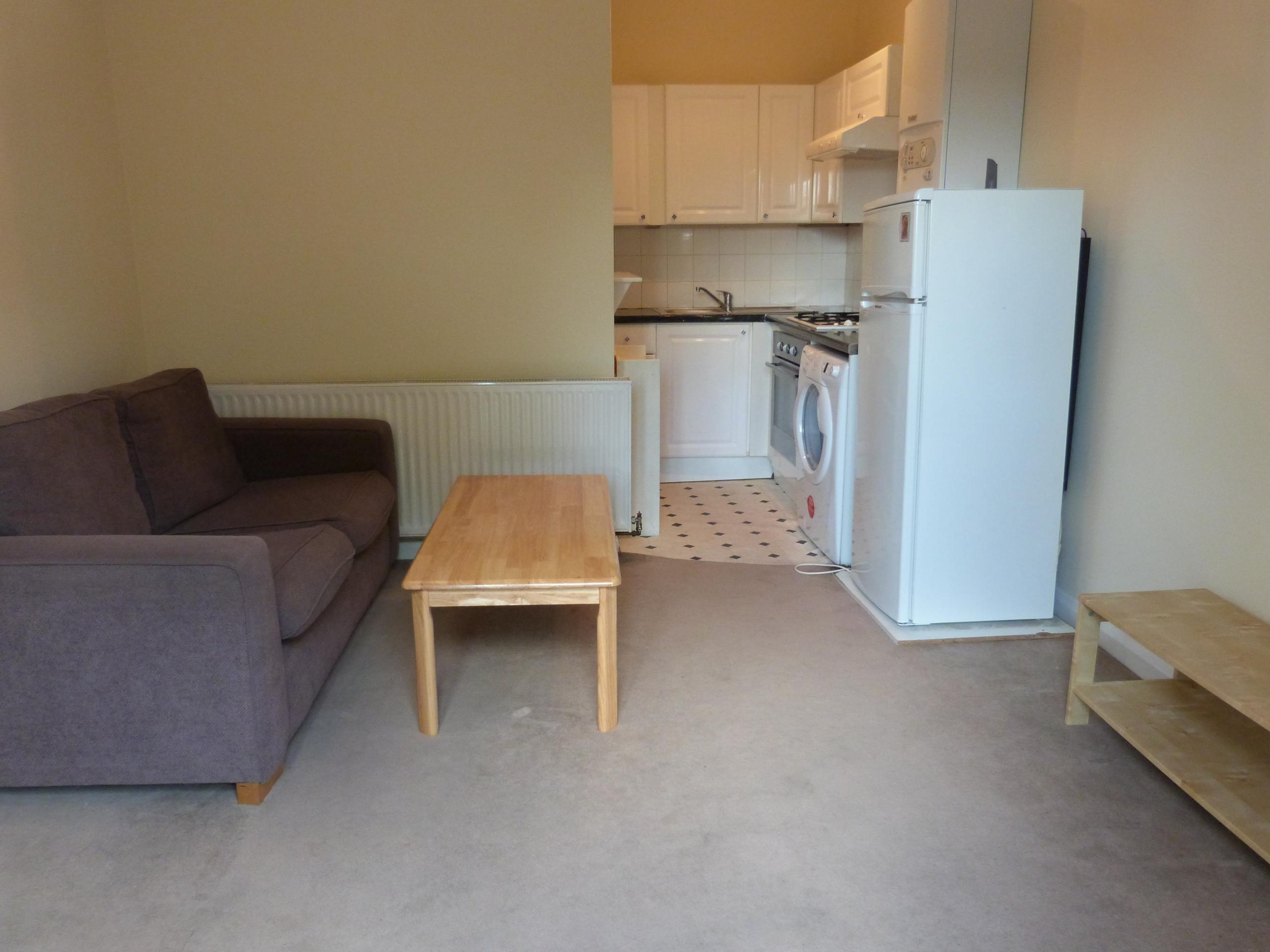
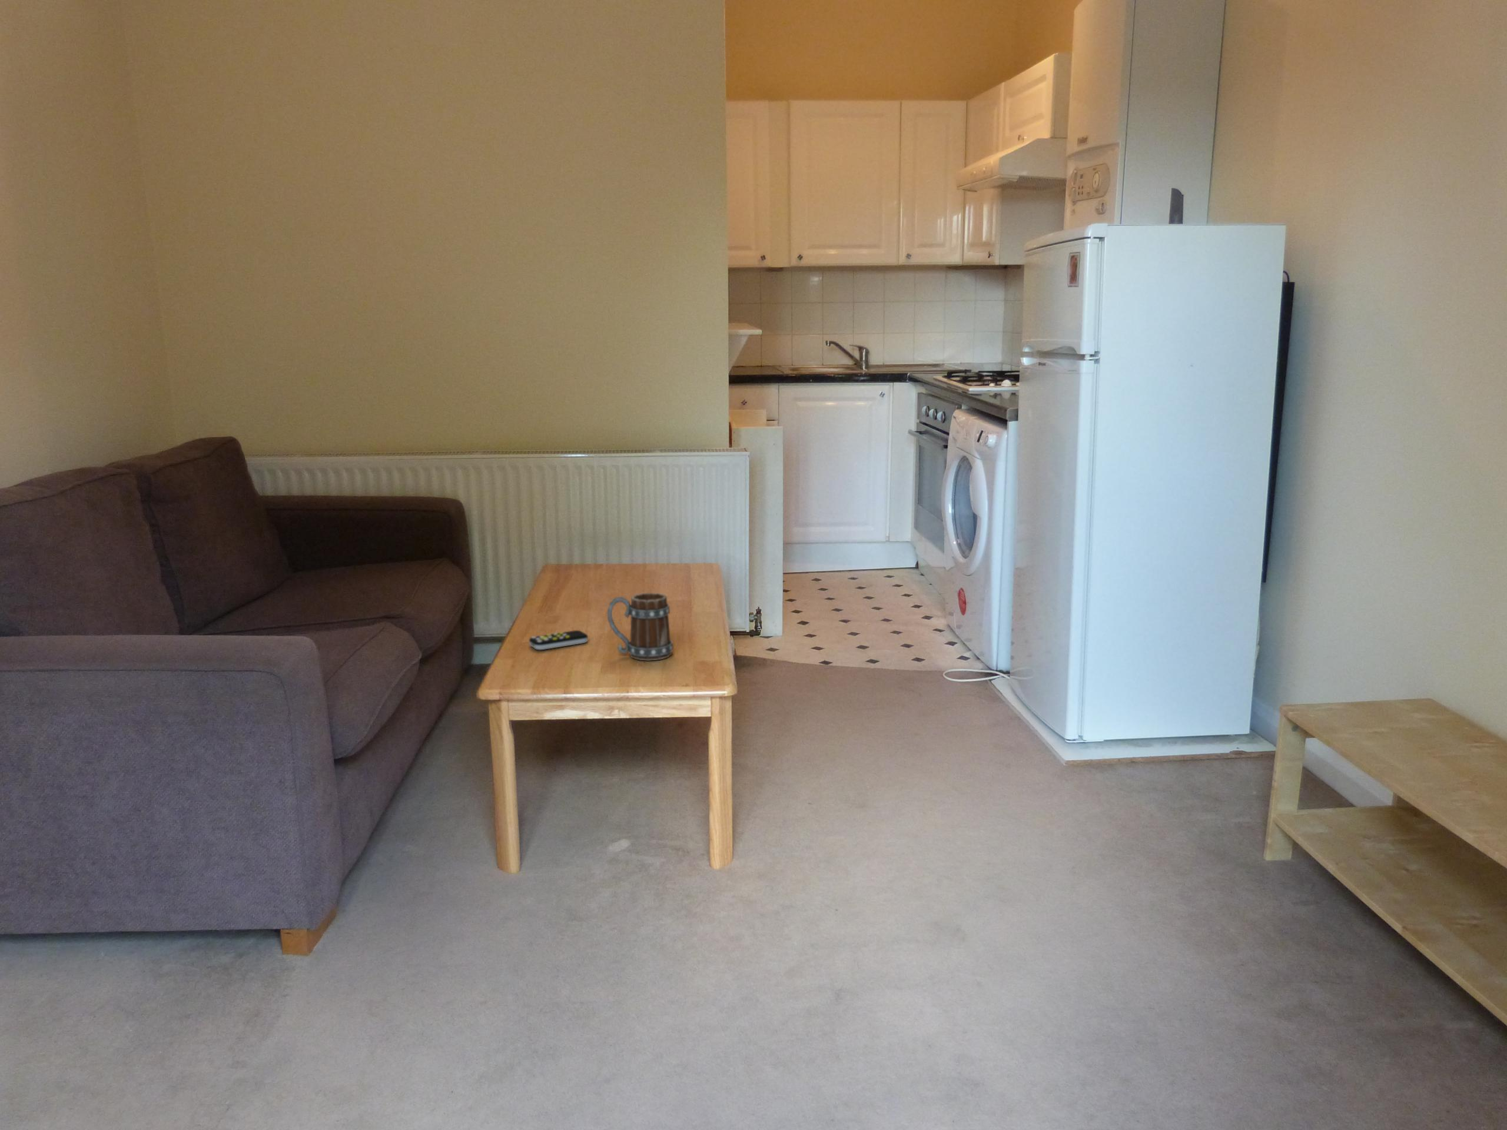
+ remote control (559, 639)
+ mug (640, 626)
